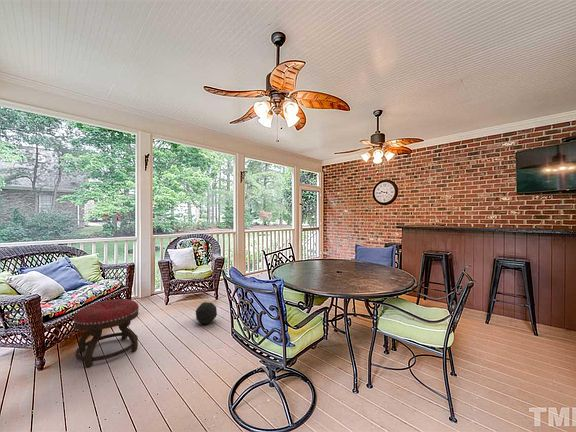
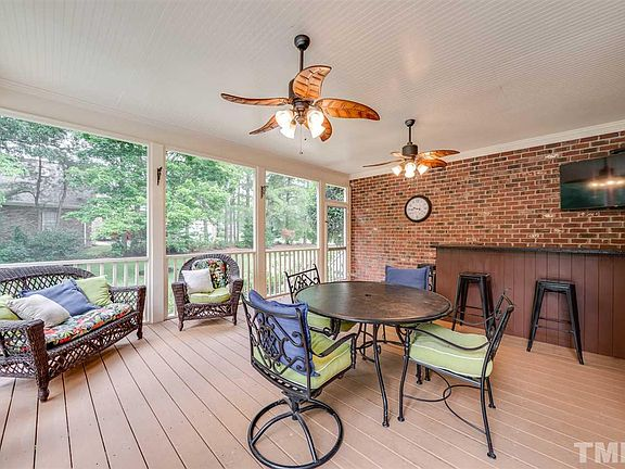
- ottoman (108, 327)
- ball (206, 312)
